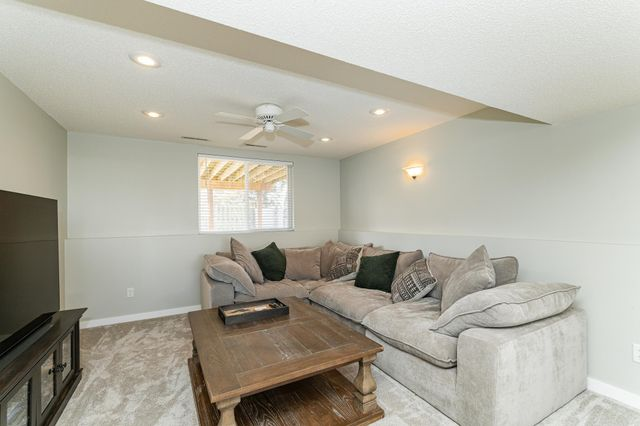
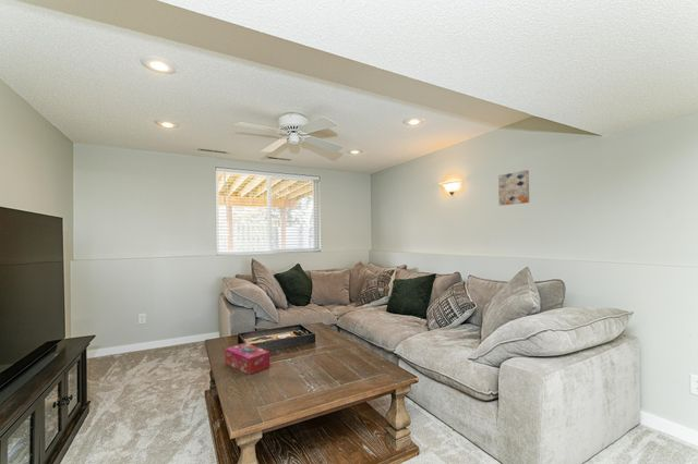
+ tissue box (246, 357)
+ wall art (513, 188)
